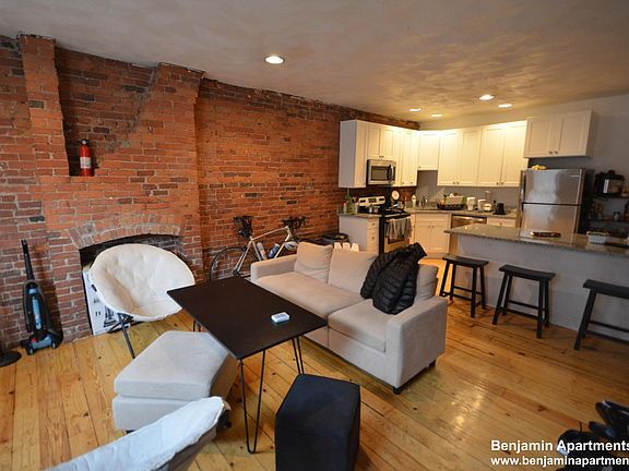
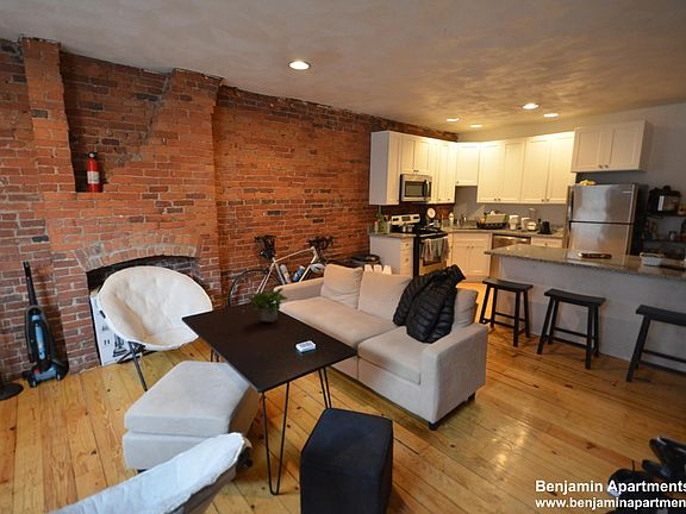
+ potted plant (267, 306)
